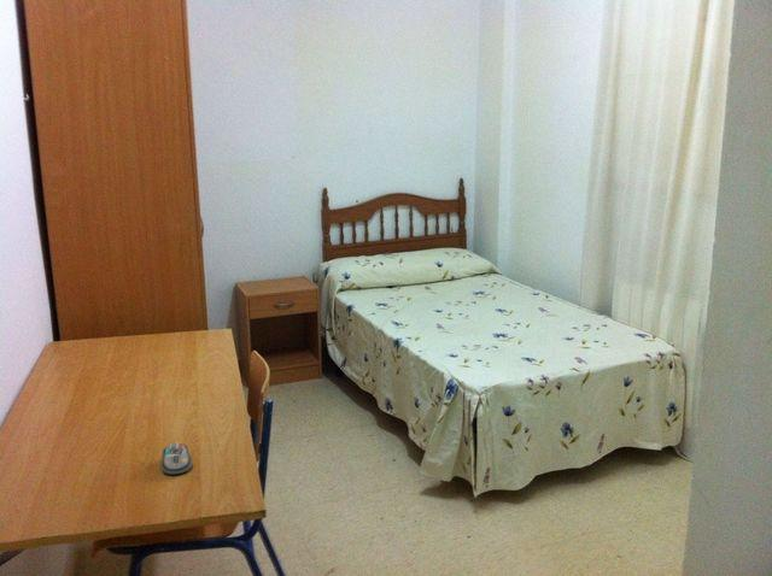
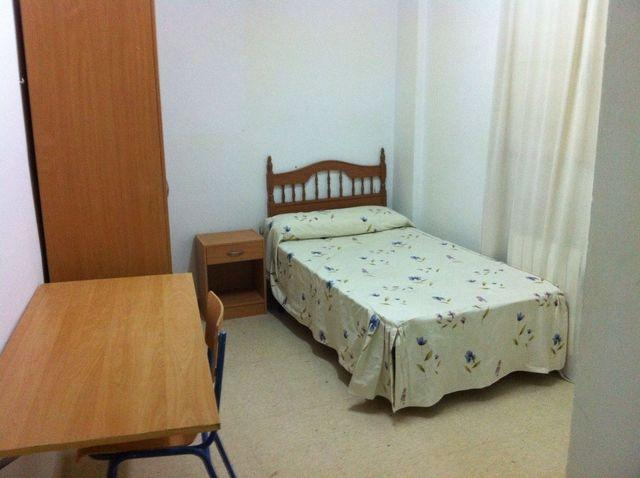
- computer mouse (175, 455)
